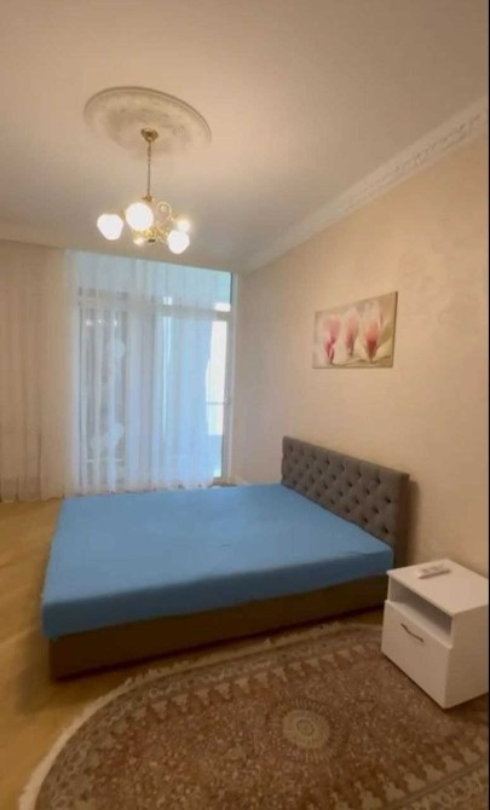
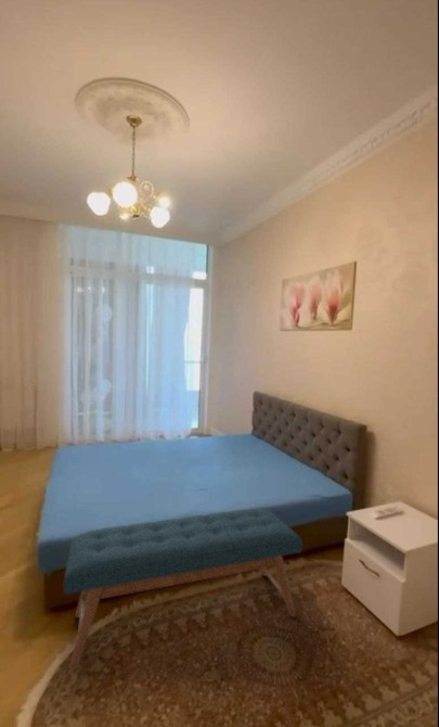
+ bench (185, 572)
